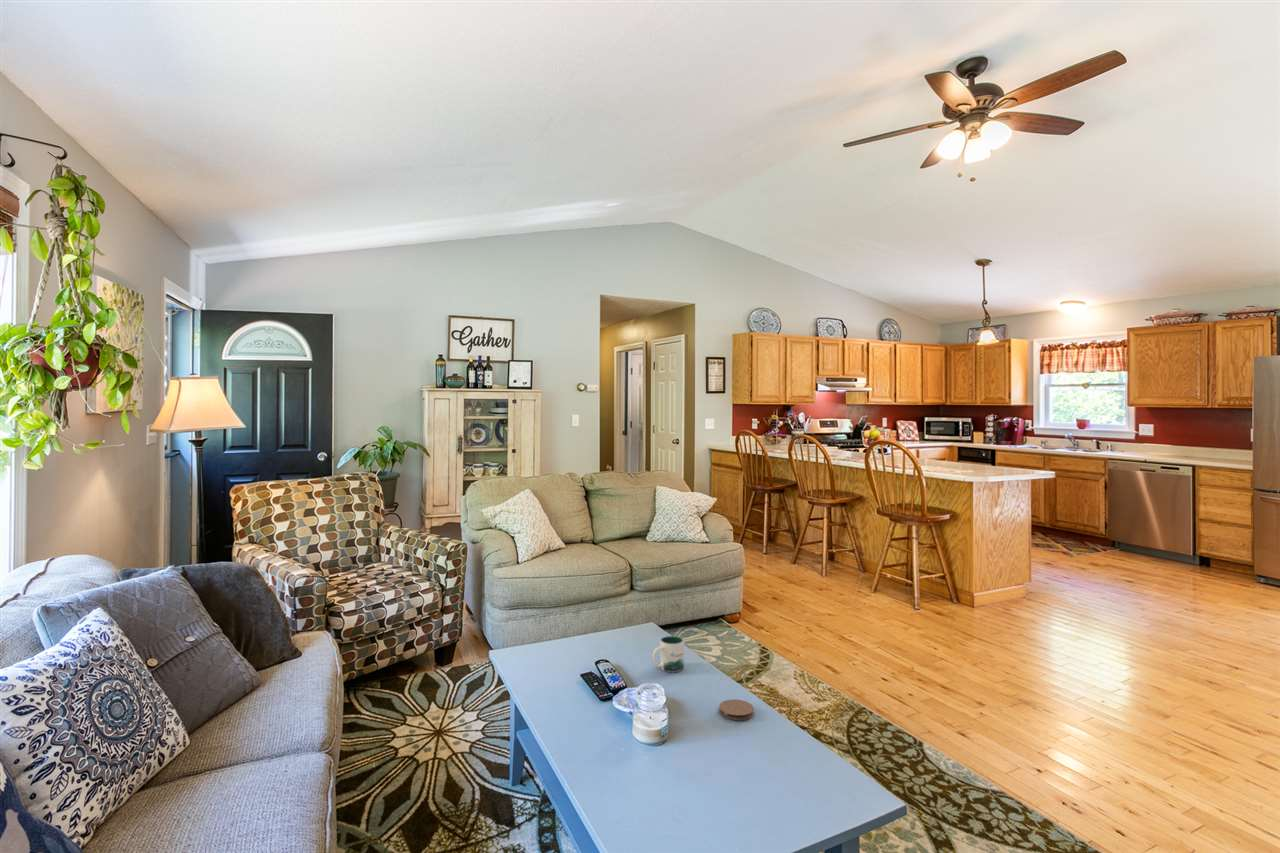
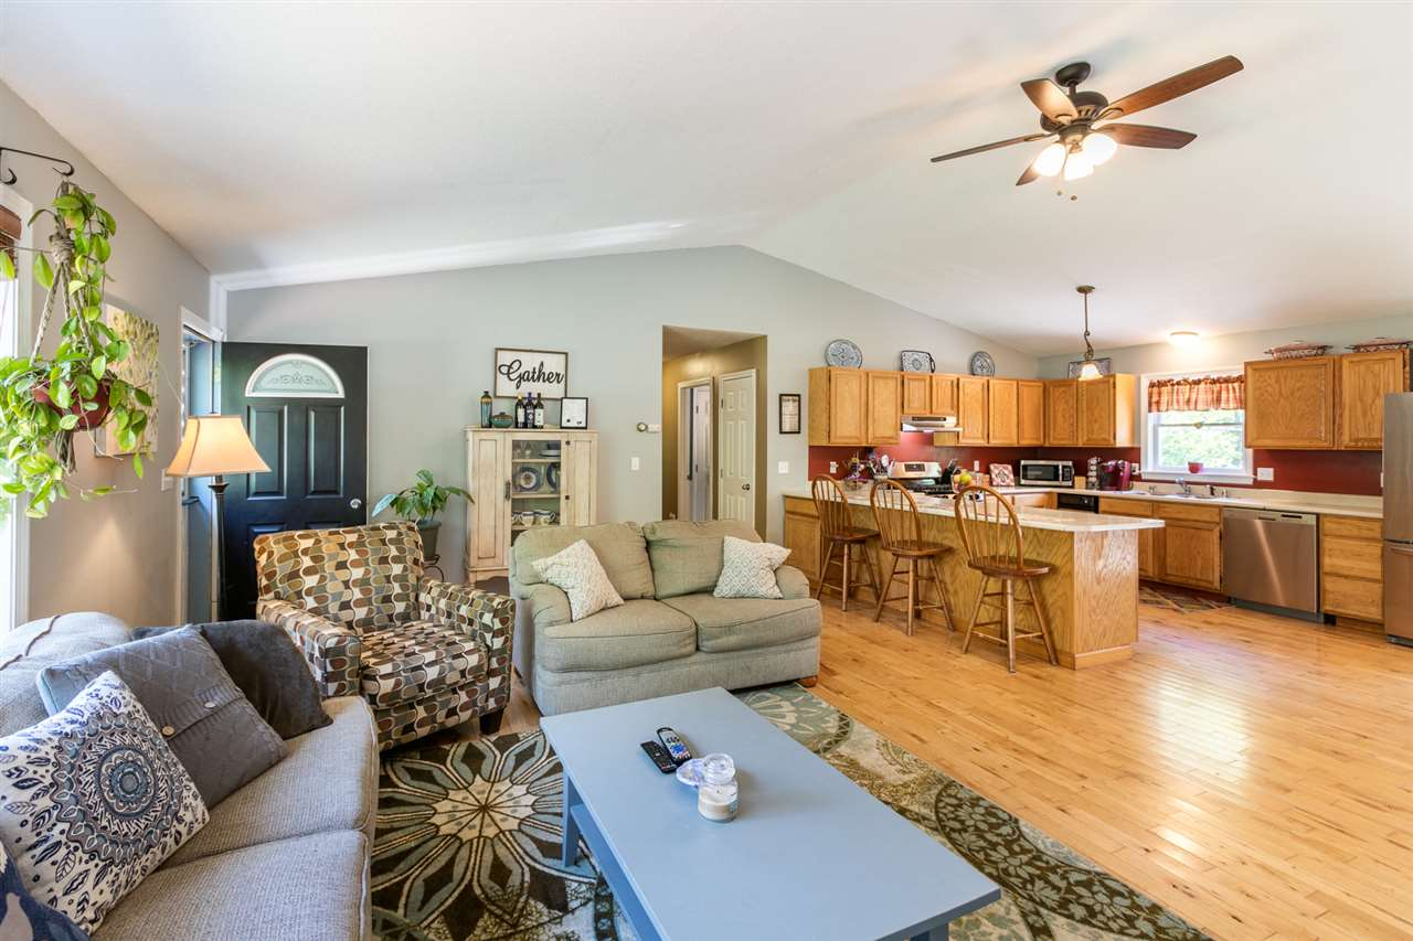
- mug (667, 654)
- coaster (736, 709)
